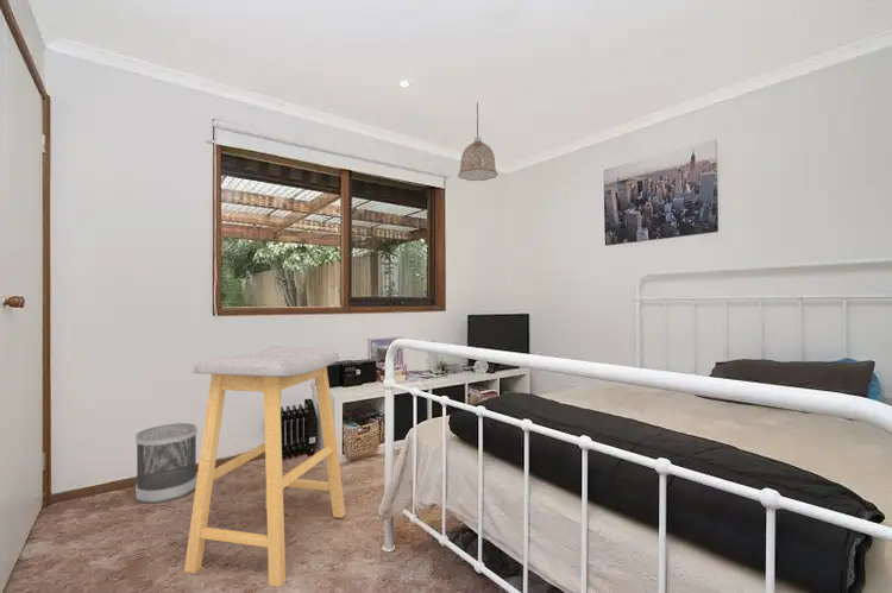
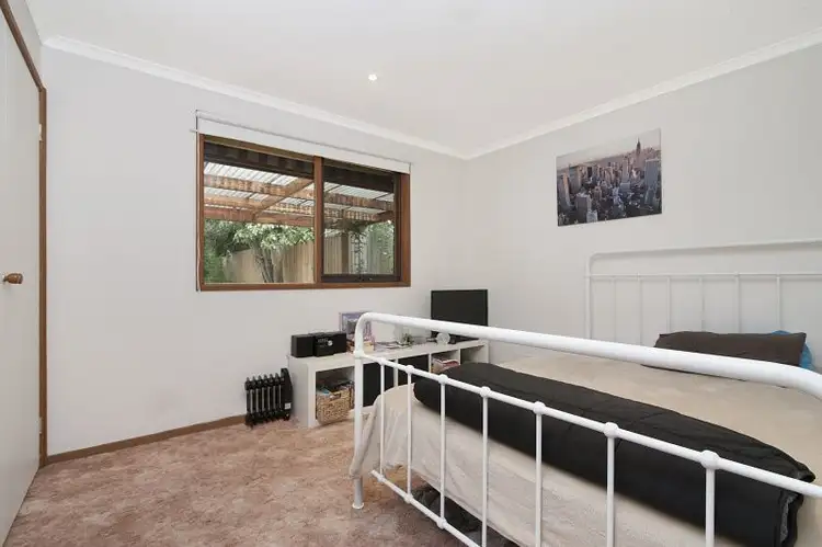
- wastebasket (167, 461)
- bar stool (274, 446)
- pendant lamp (477, 139)
